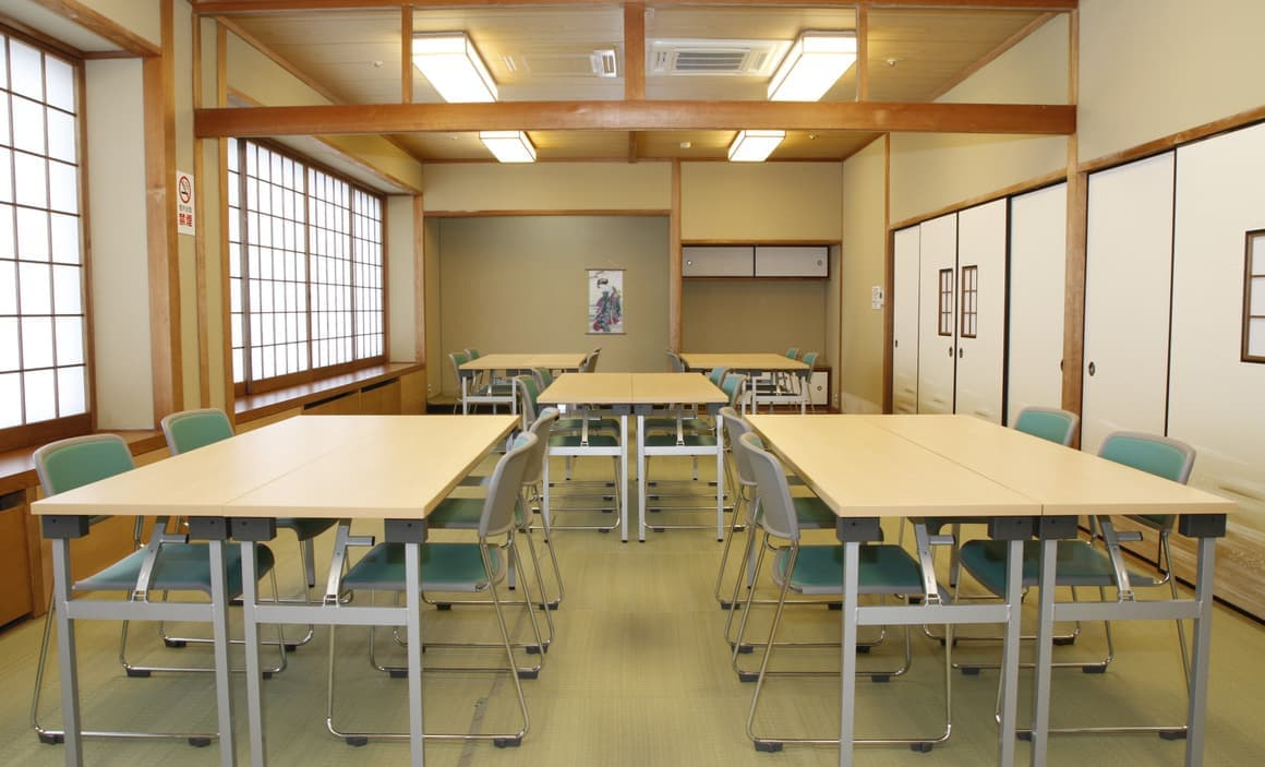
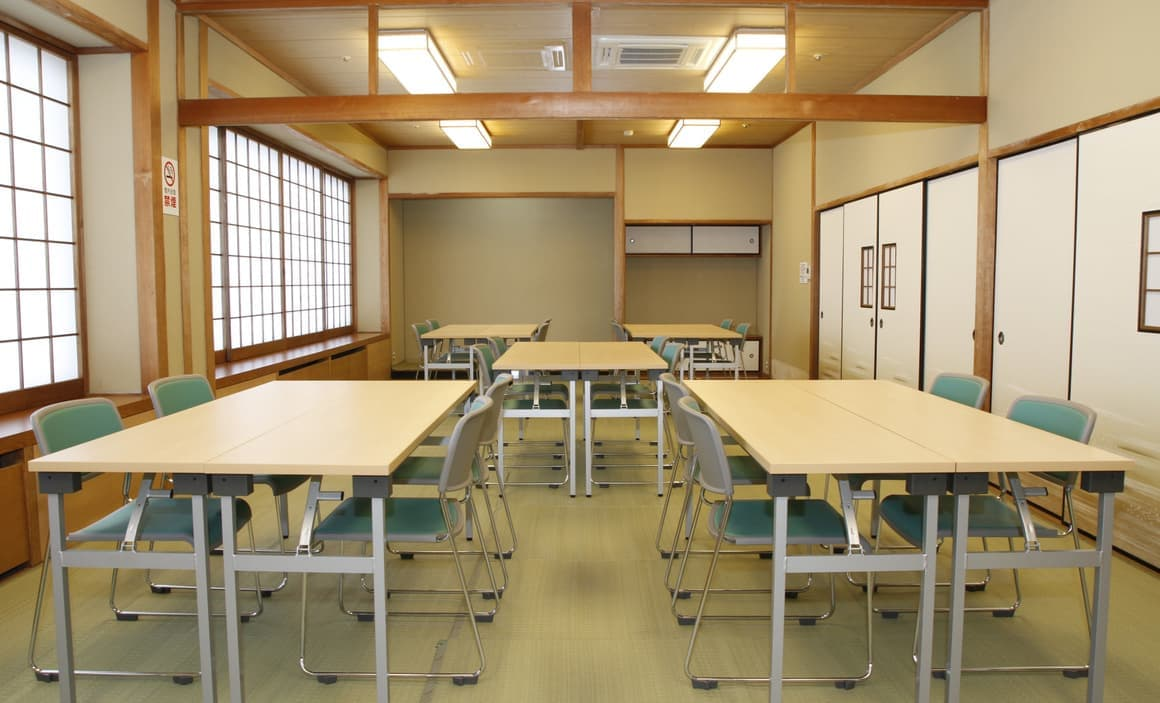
- wall scroll (605, 297)
